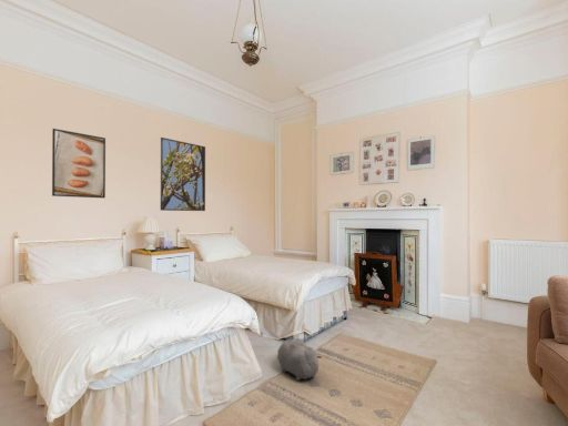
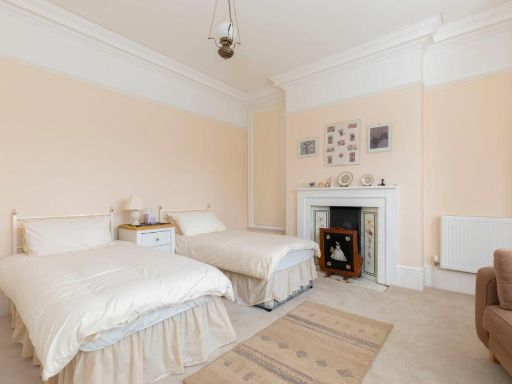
- plush toy (294, 354)
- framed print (80, 165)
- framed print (184, 176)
